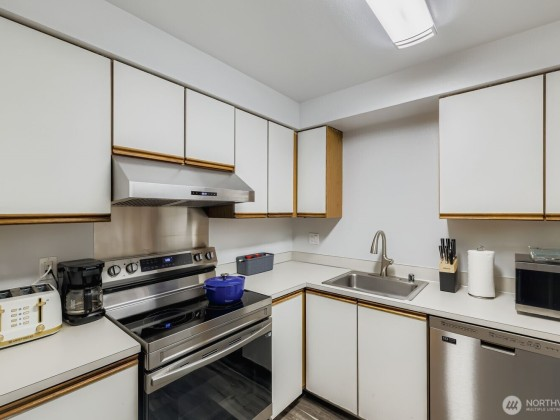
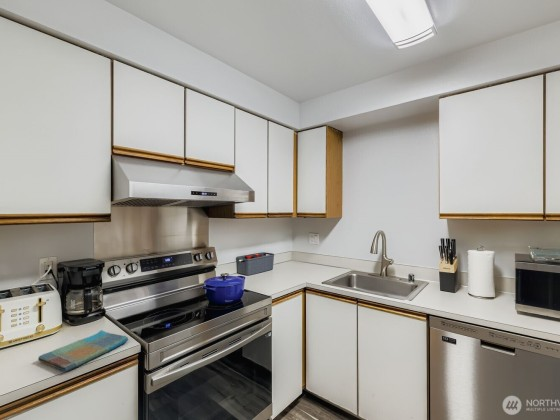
+ dish towel (86, 348)
